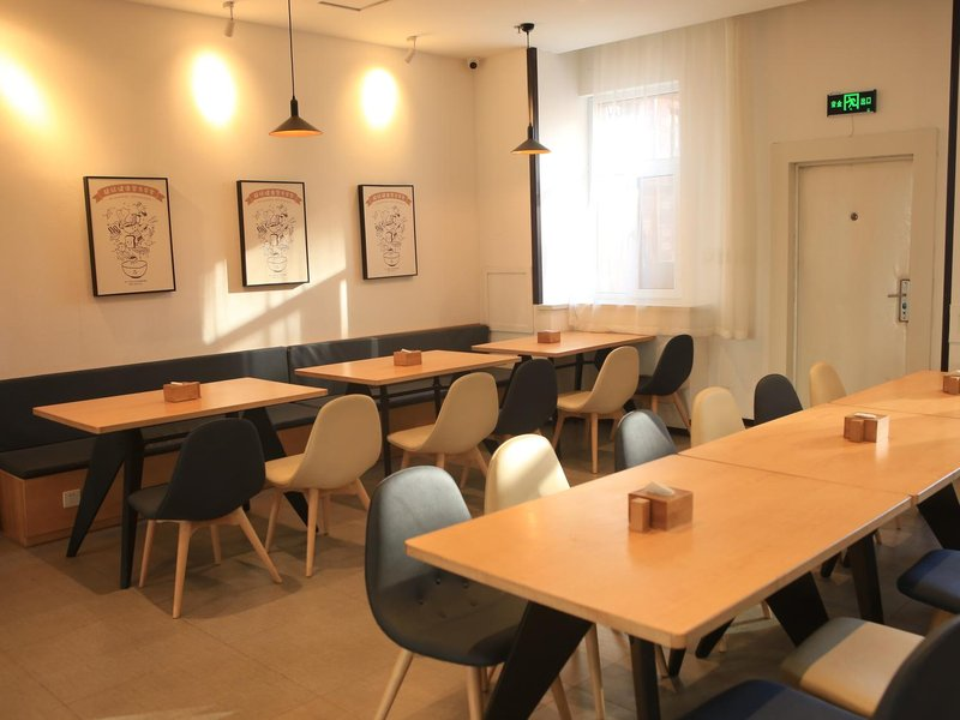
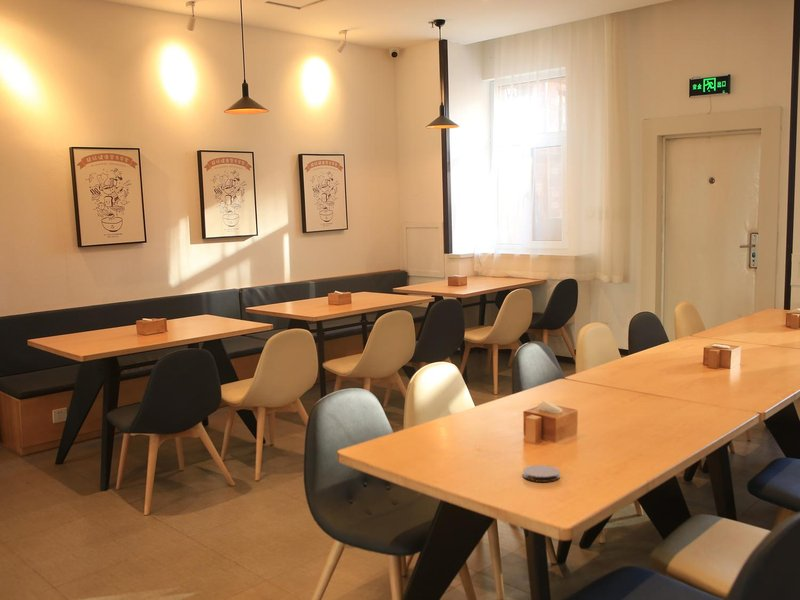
+ coaster (541, 473)
